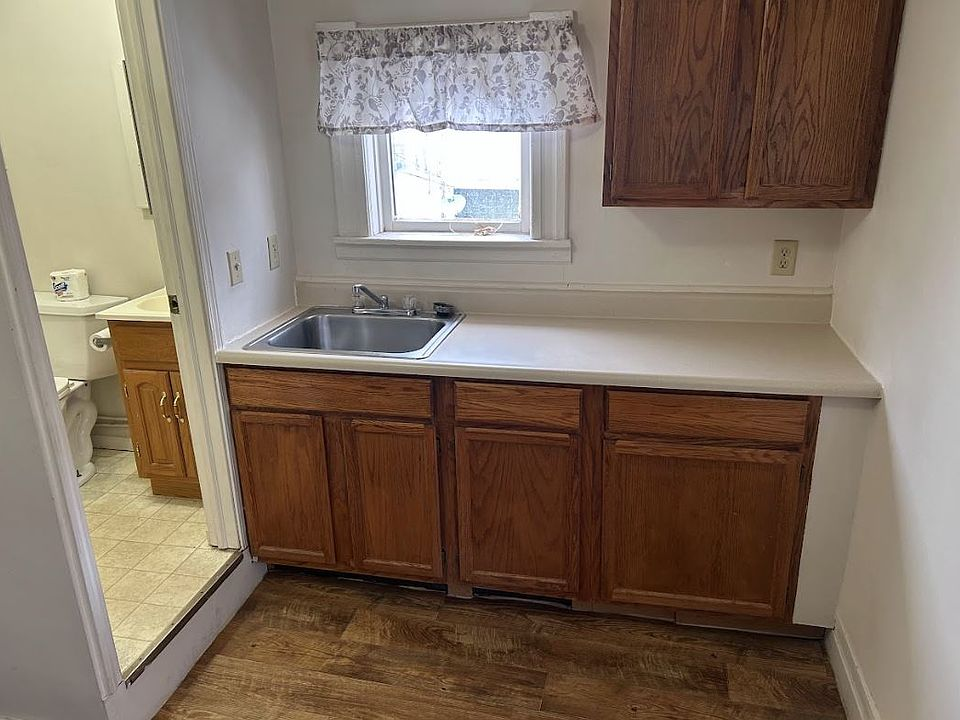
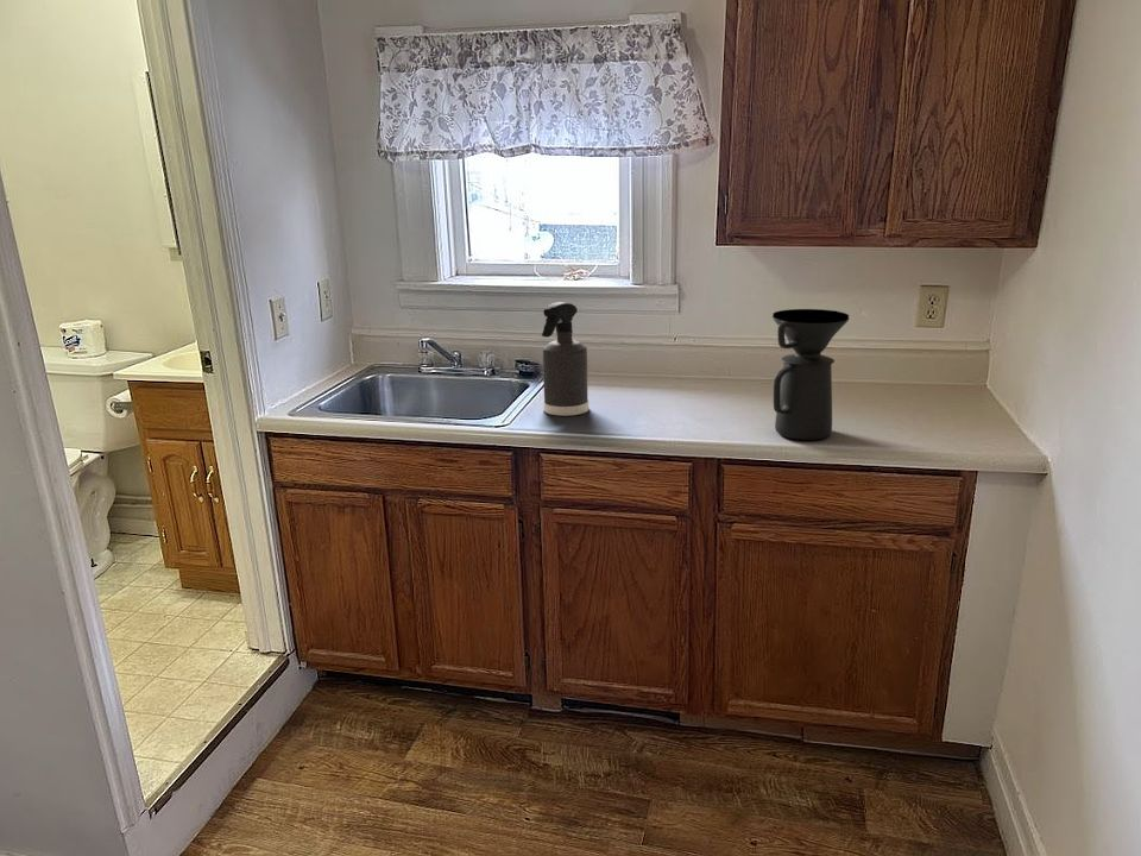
+ spray bottle (562, 357)
+ coffee maker (806, 374)
